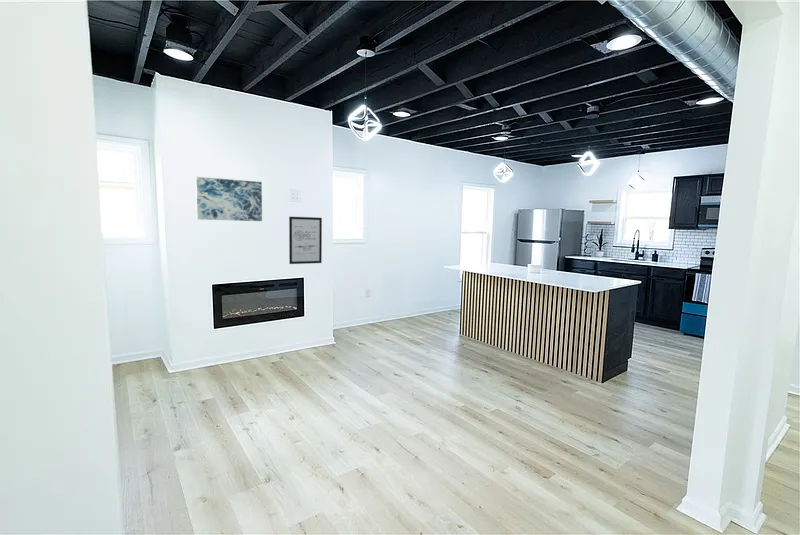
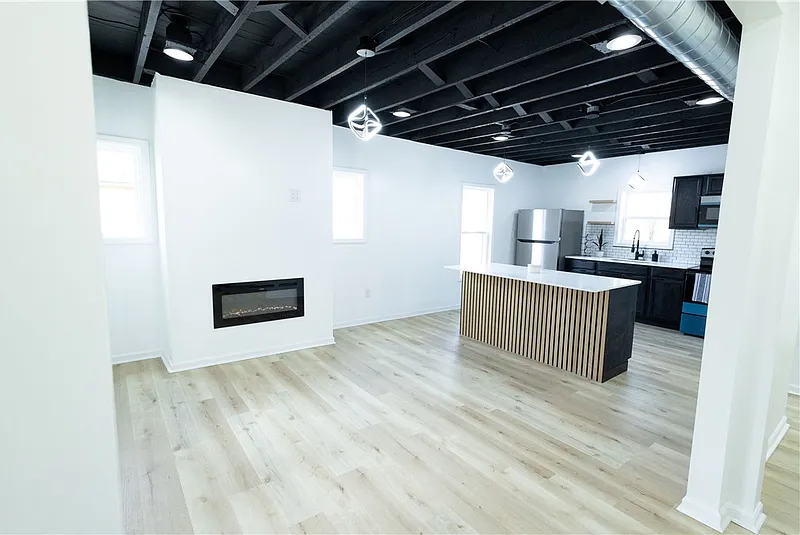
- wall art (305, 240)
- wall art (230, 200)
